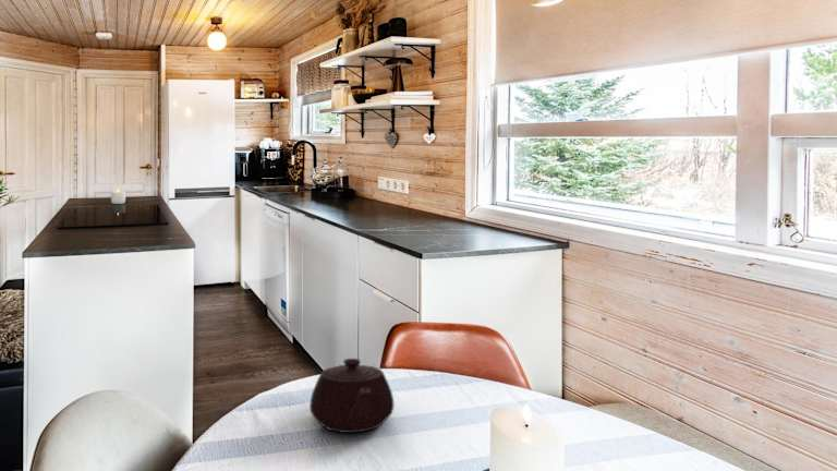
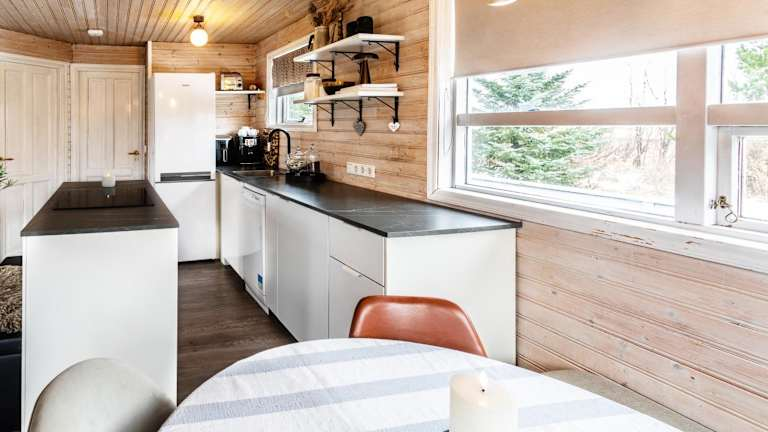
- teapot (352, 392)
